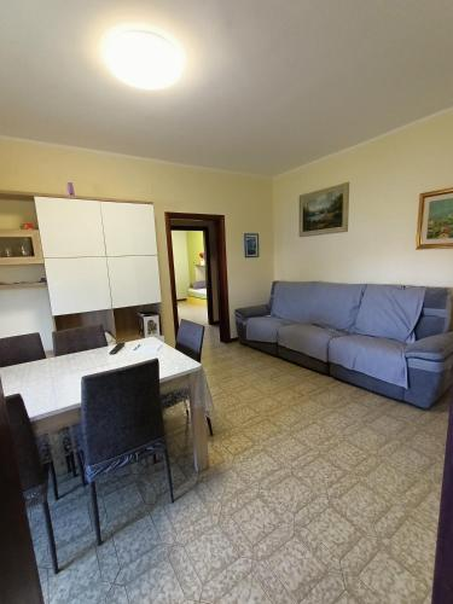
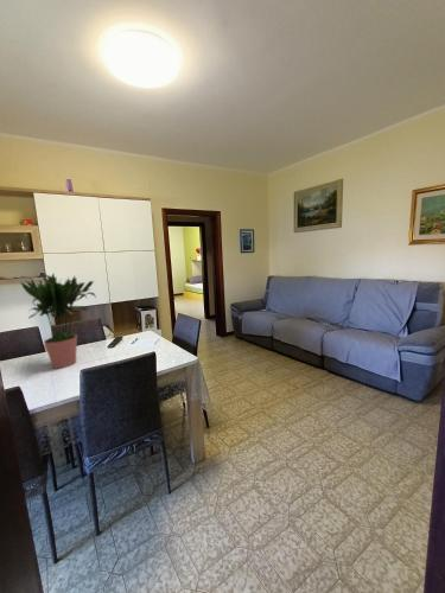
+ potted plant (58, 318)
